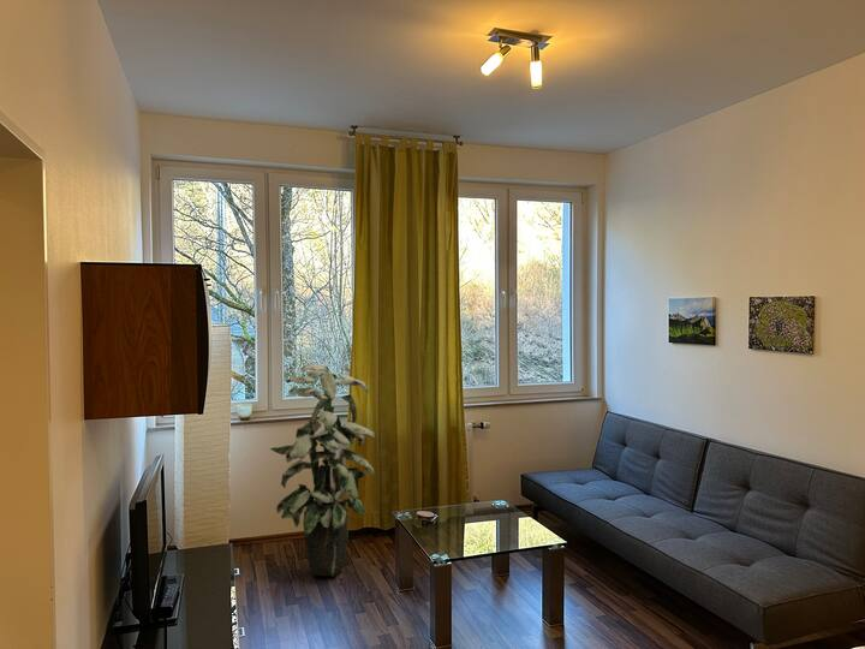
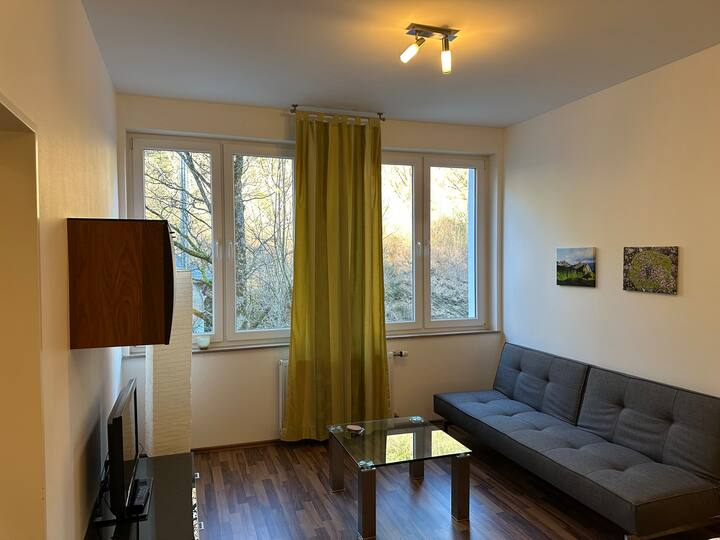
- indoor plant (322, 466)
